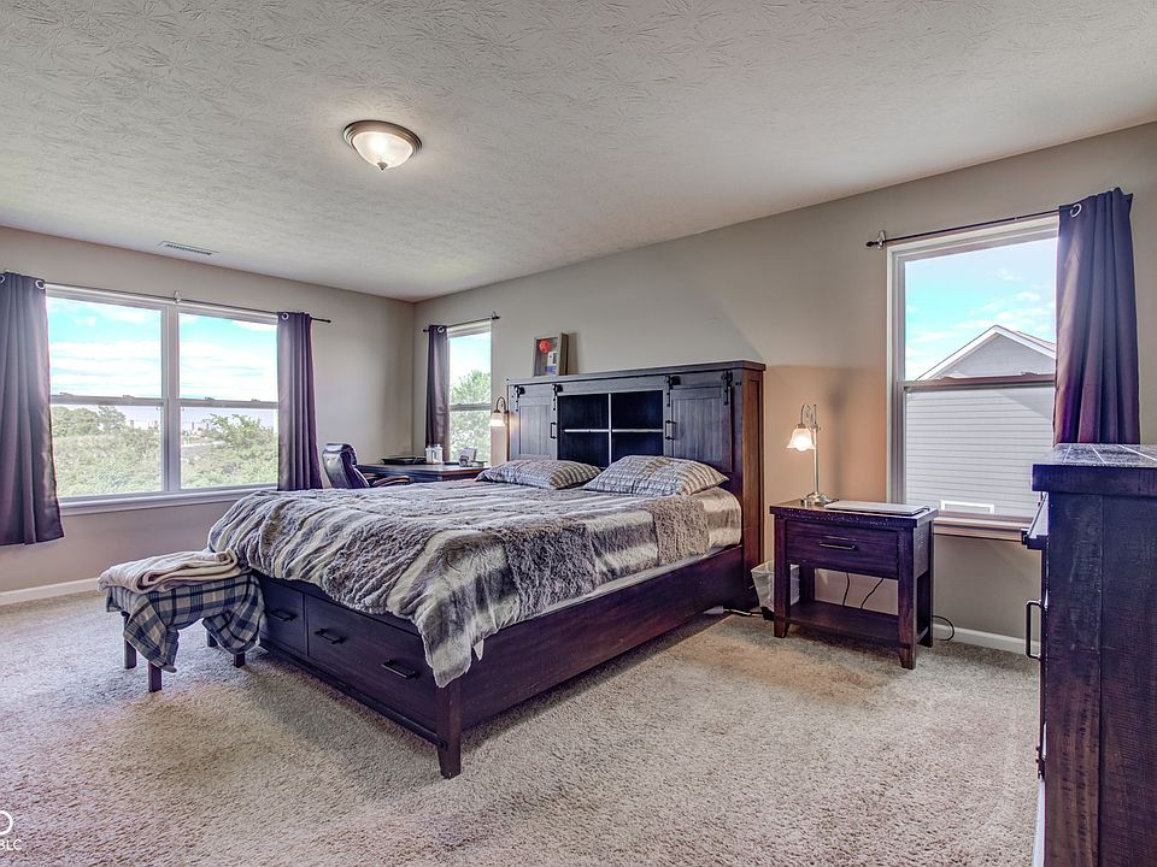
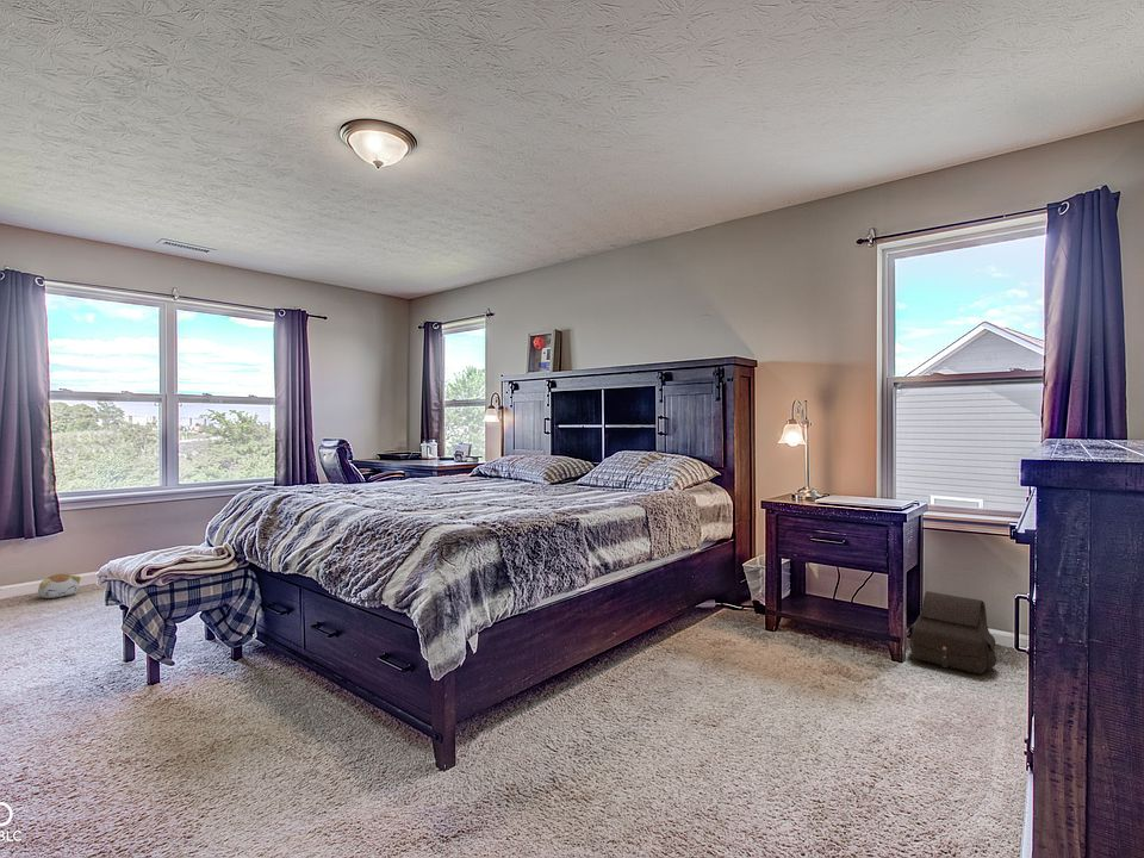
+ satchel (952, 628)
+ plush toy (57, 584)
